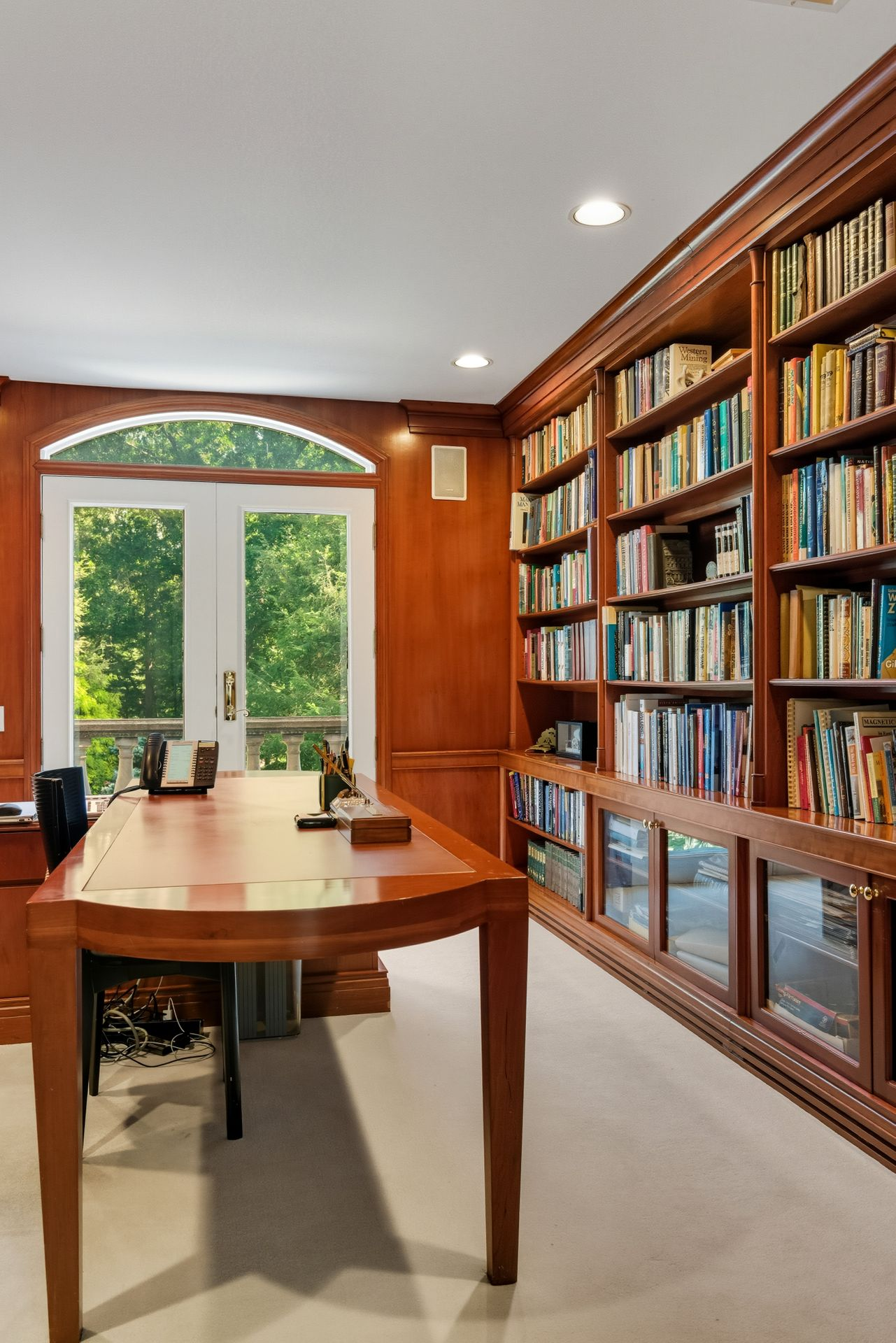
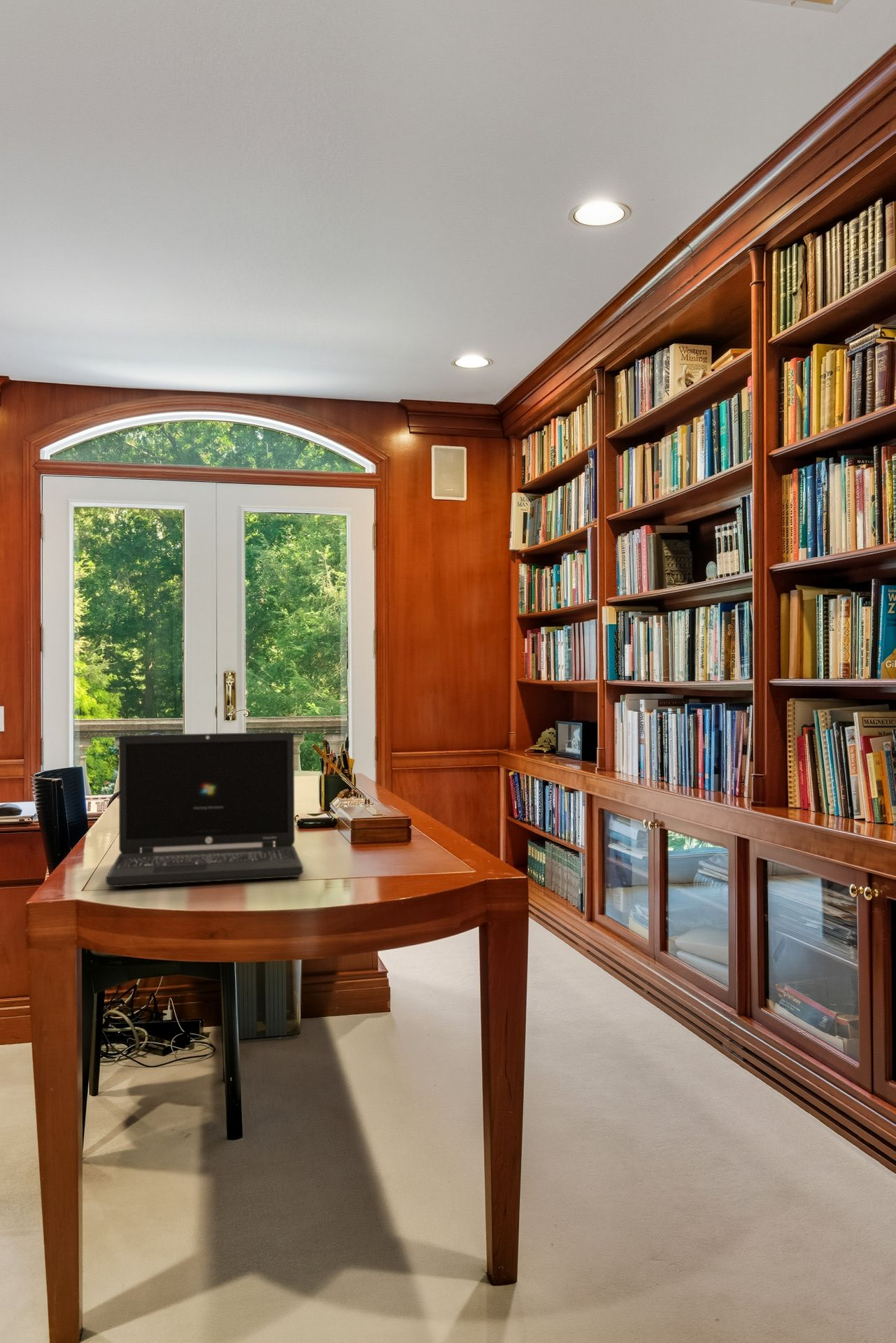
+ laptop (208, 803)
